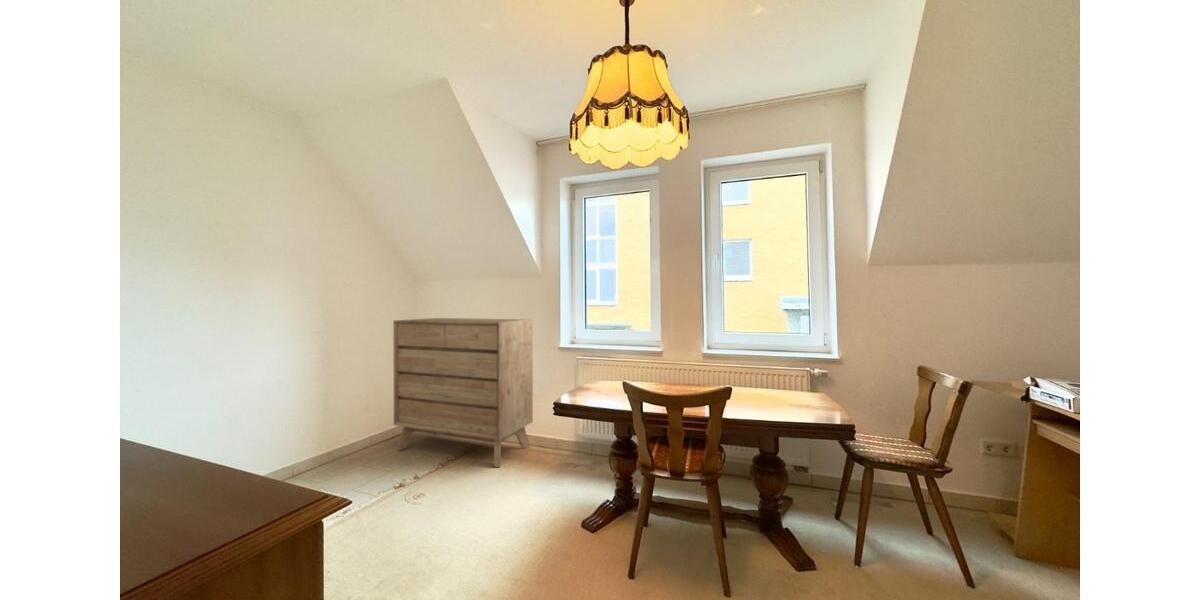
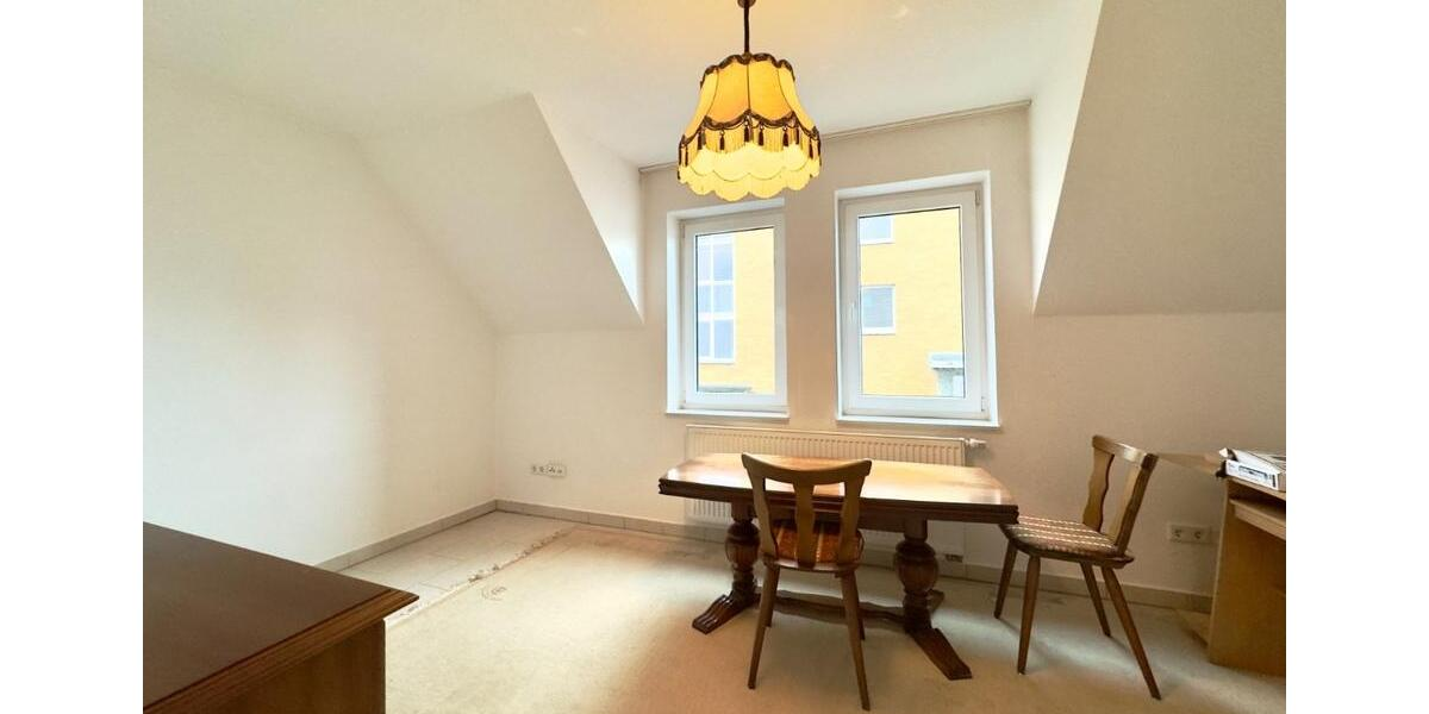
- dresser (463, 384)
